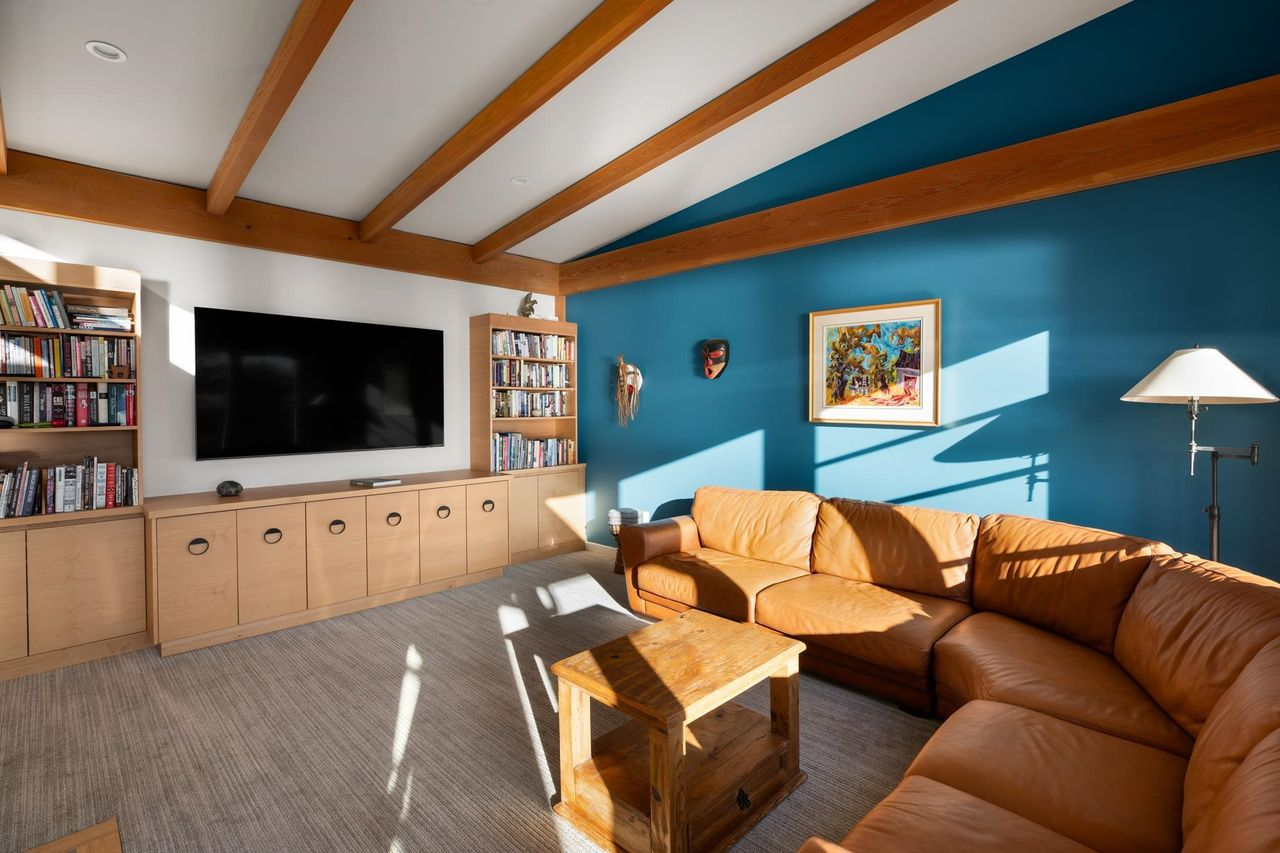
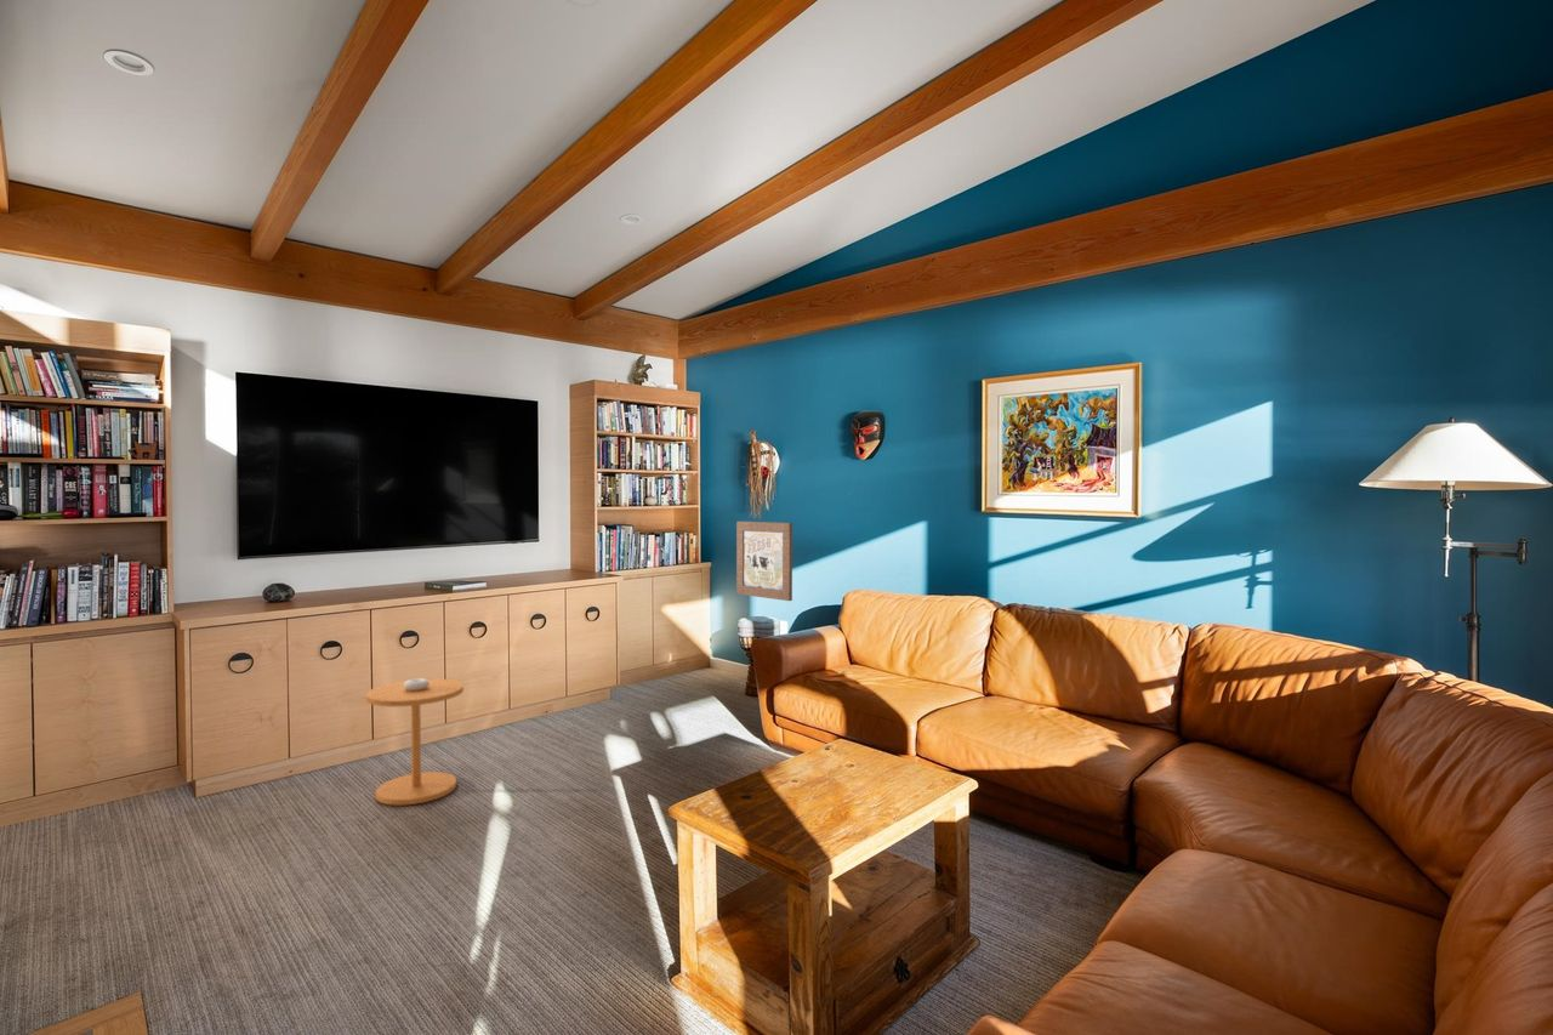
+ side table (416, 735)
+ wall art (763, 559)
